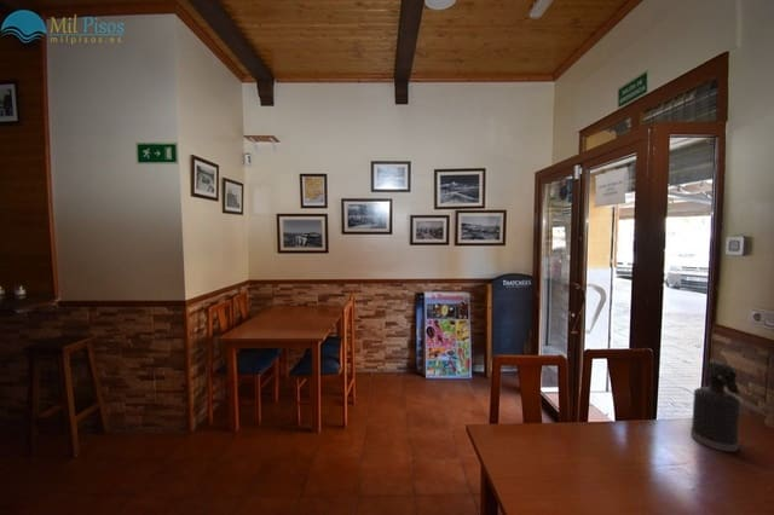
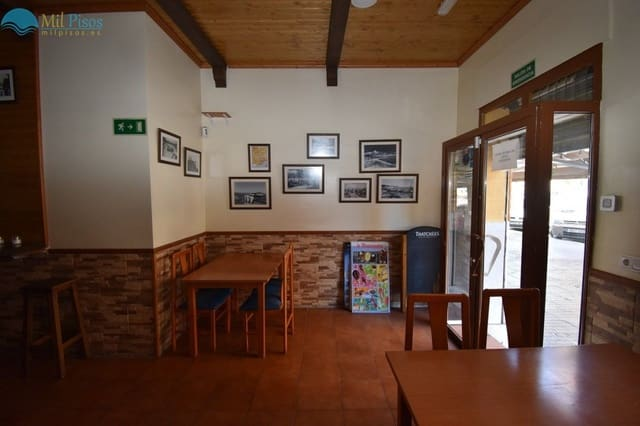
- spray bottle (716, 401)
